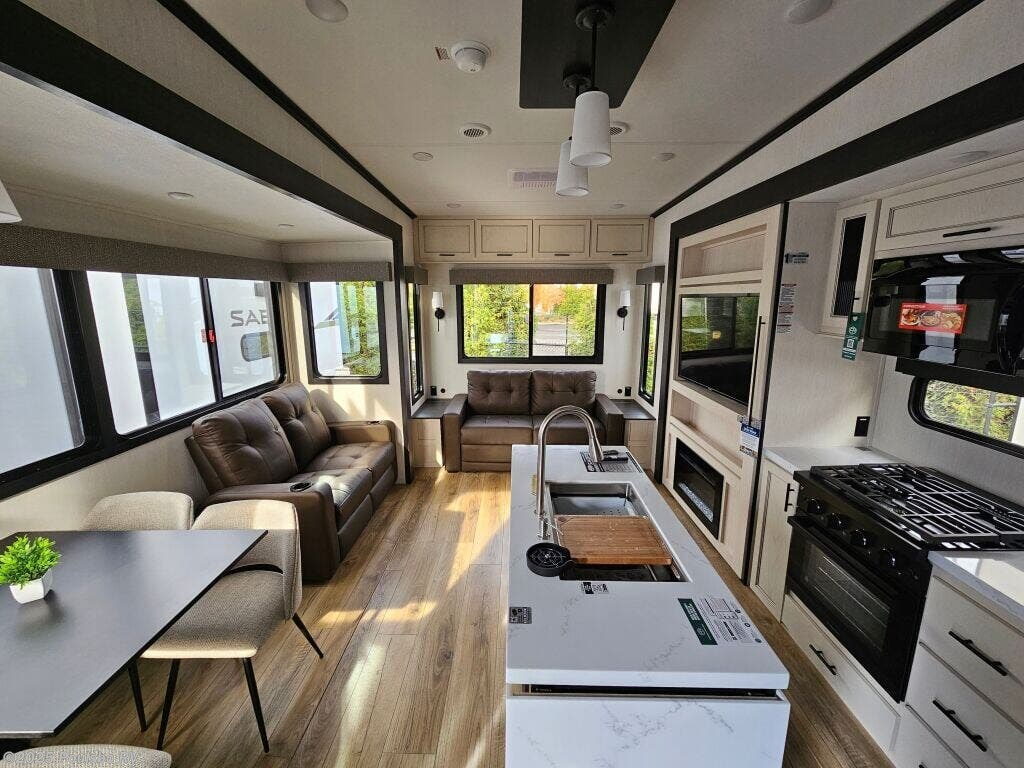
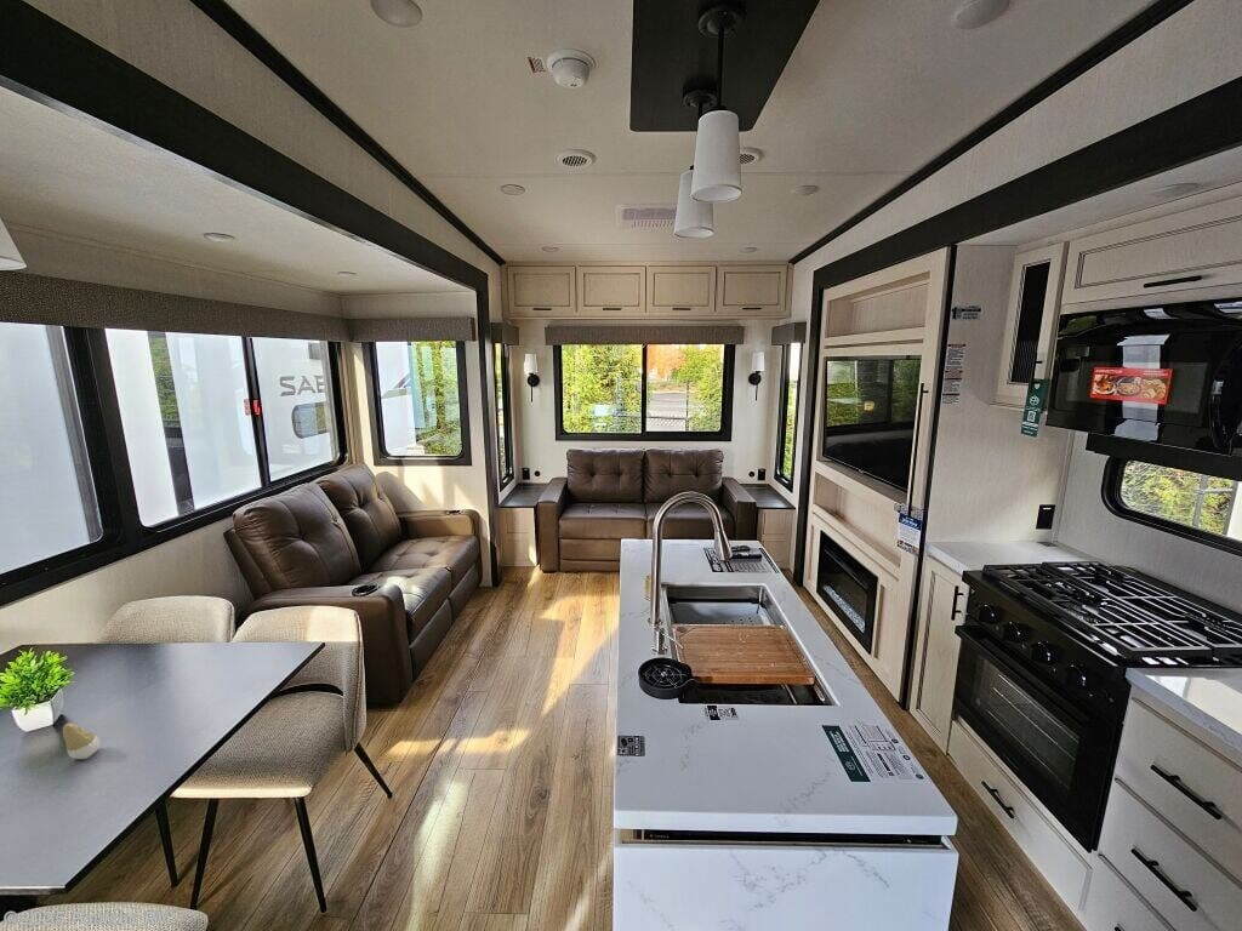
+ tooth (82, 737)
